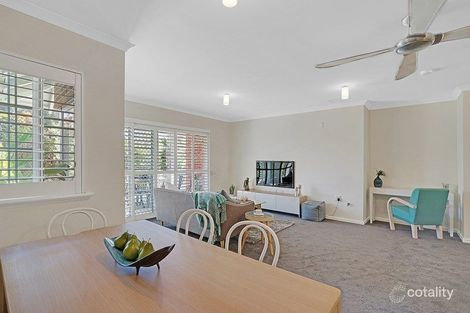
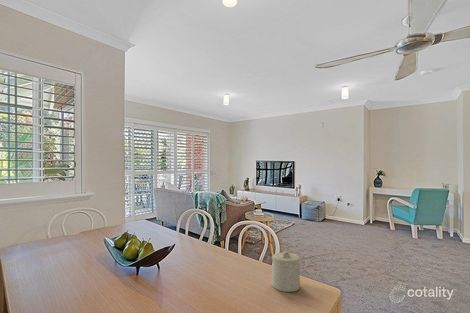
+ candle (285, 268)
